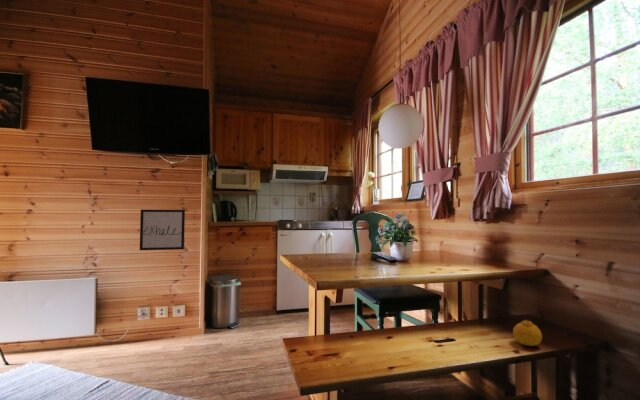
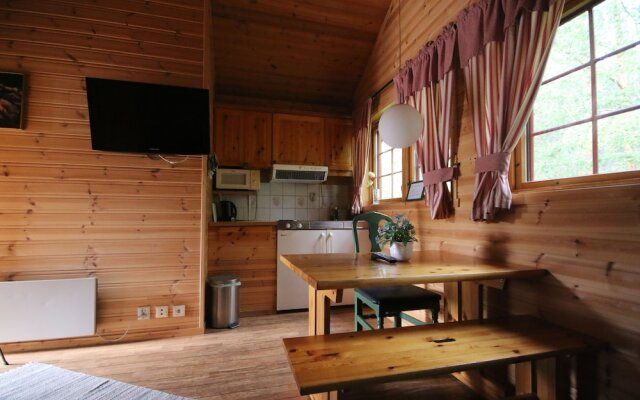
- fruit (527, 332)
- wall art (162, 229)
